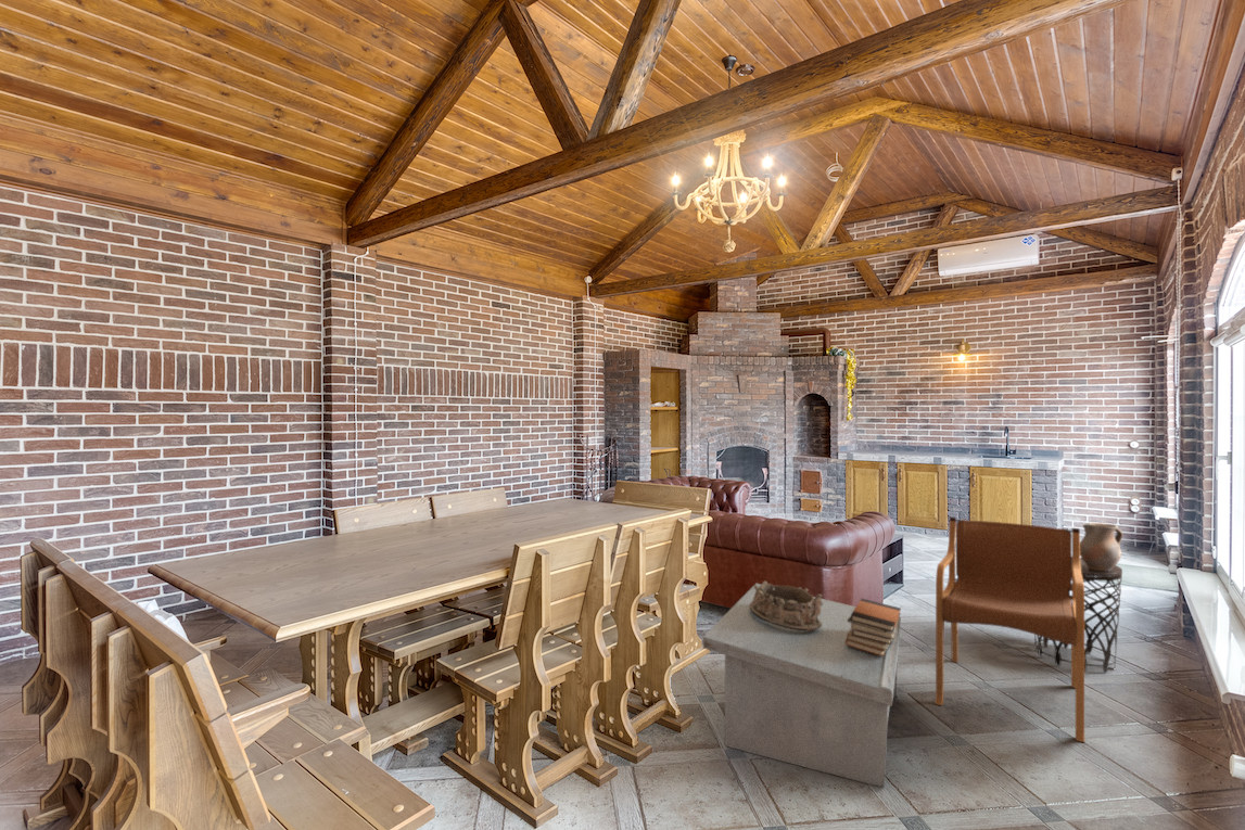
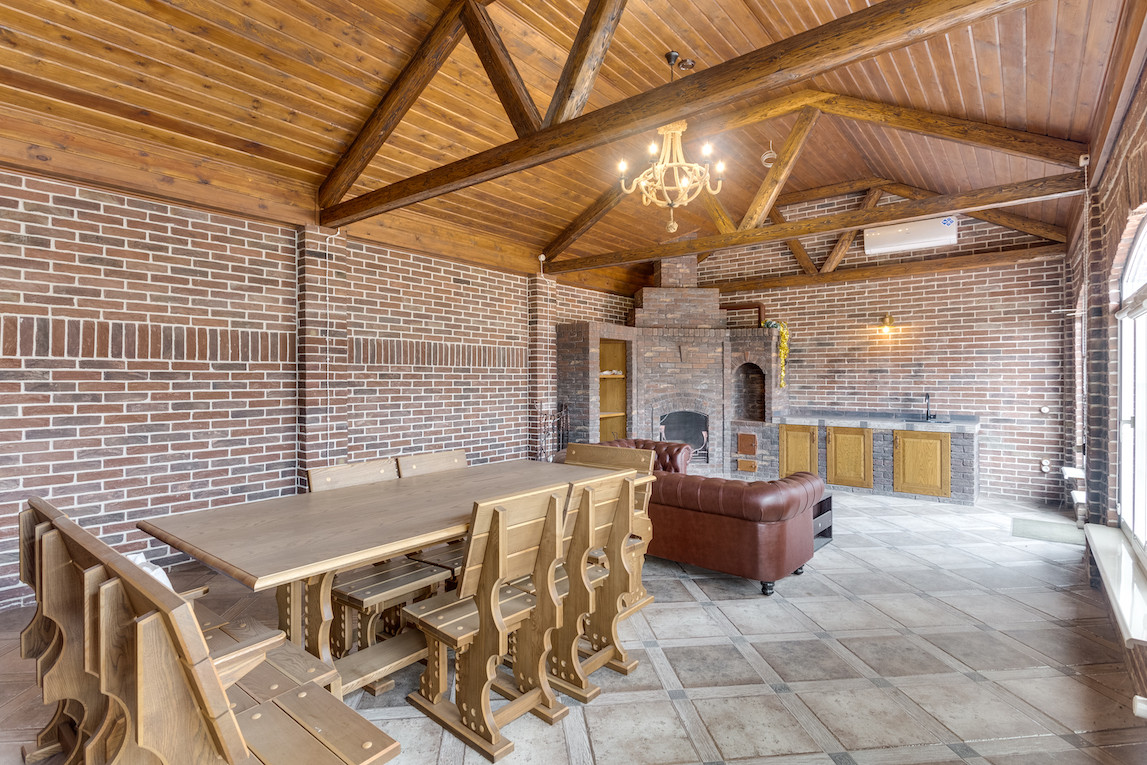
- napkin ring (784, 604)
- ceramic pitcher (1100, 546)
- armchair (1008, 612)
- side table (1084, 611)
- book stack (872, 617)
- coffee table (810, 666)
